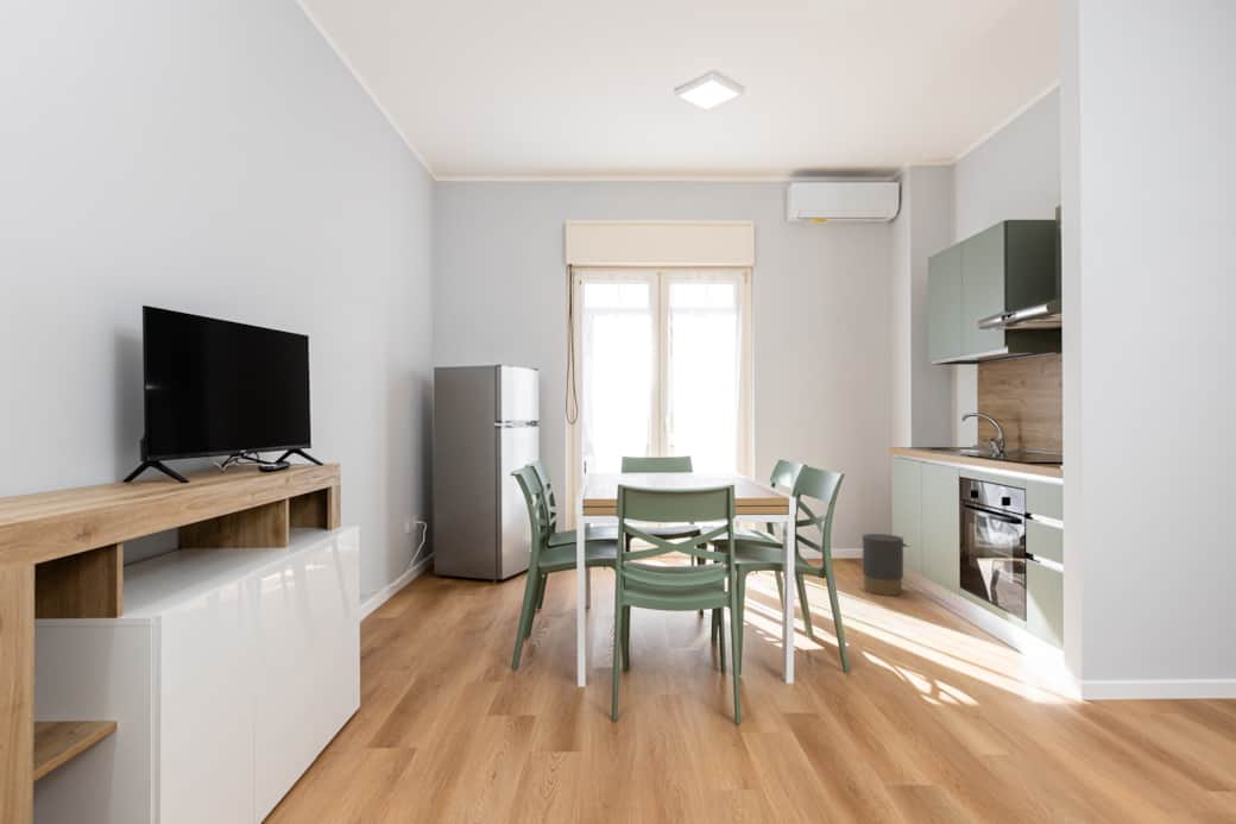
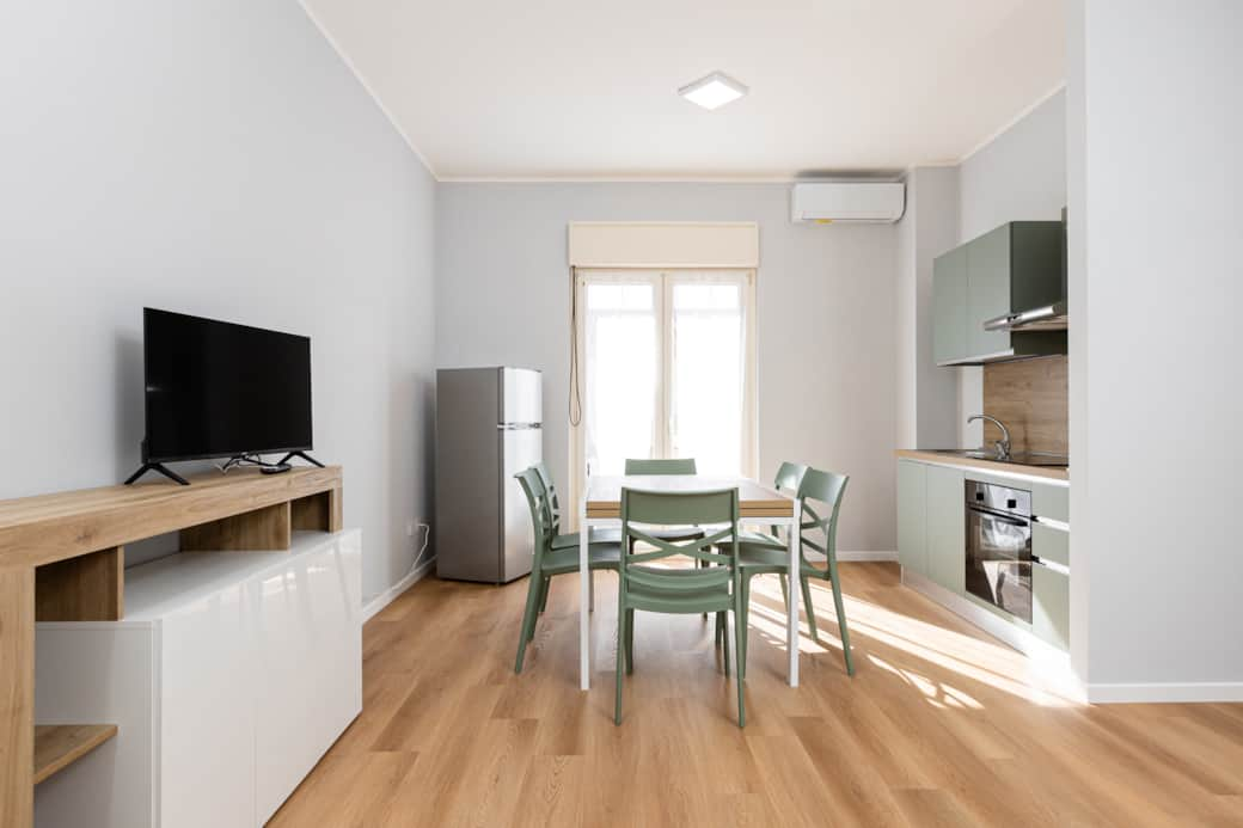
- trash can (887, 562)
